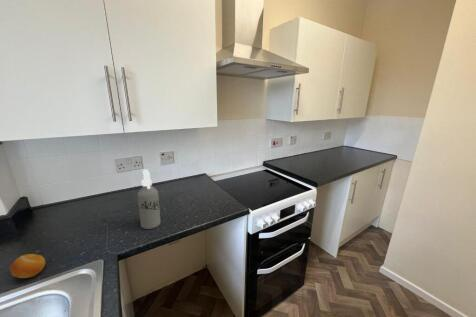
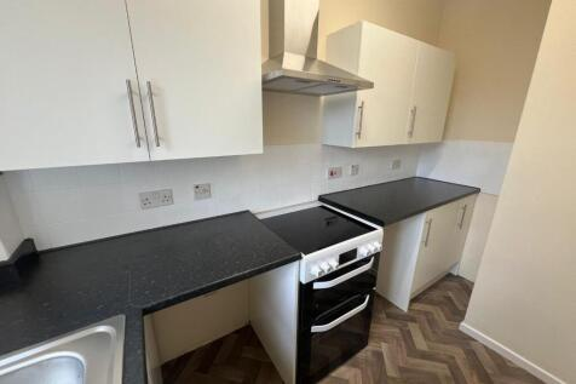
- fruit (28, 265)
- spray bottle (148, 199)
